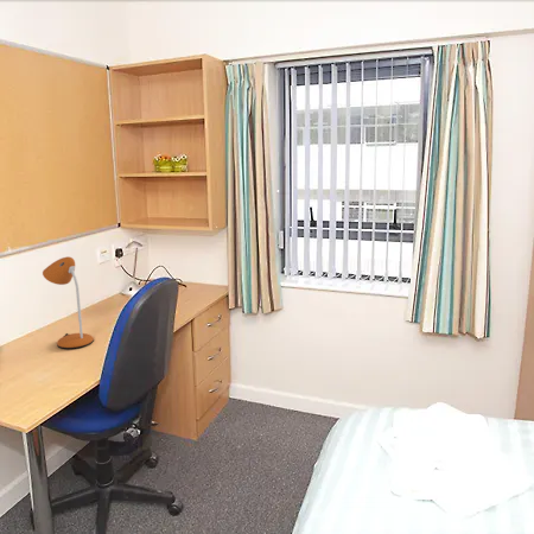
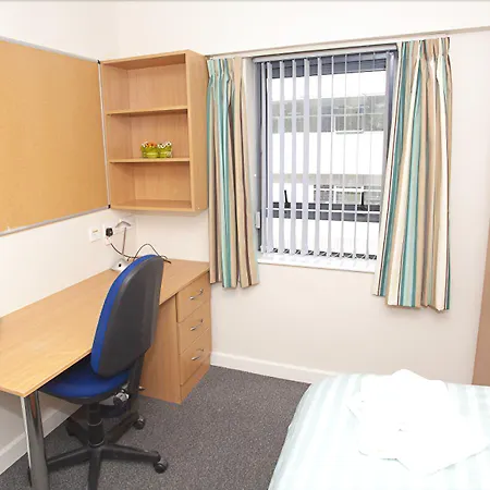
- desk lamp (77, 299)
